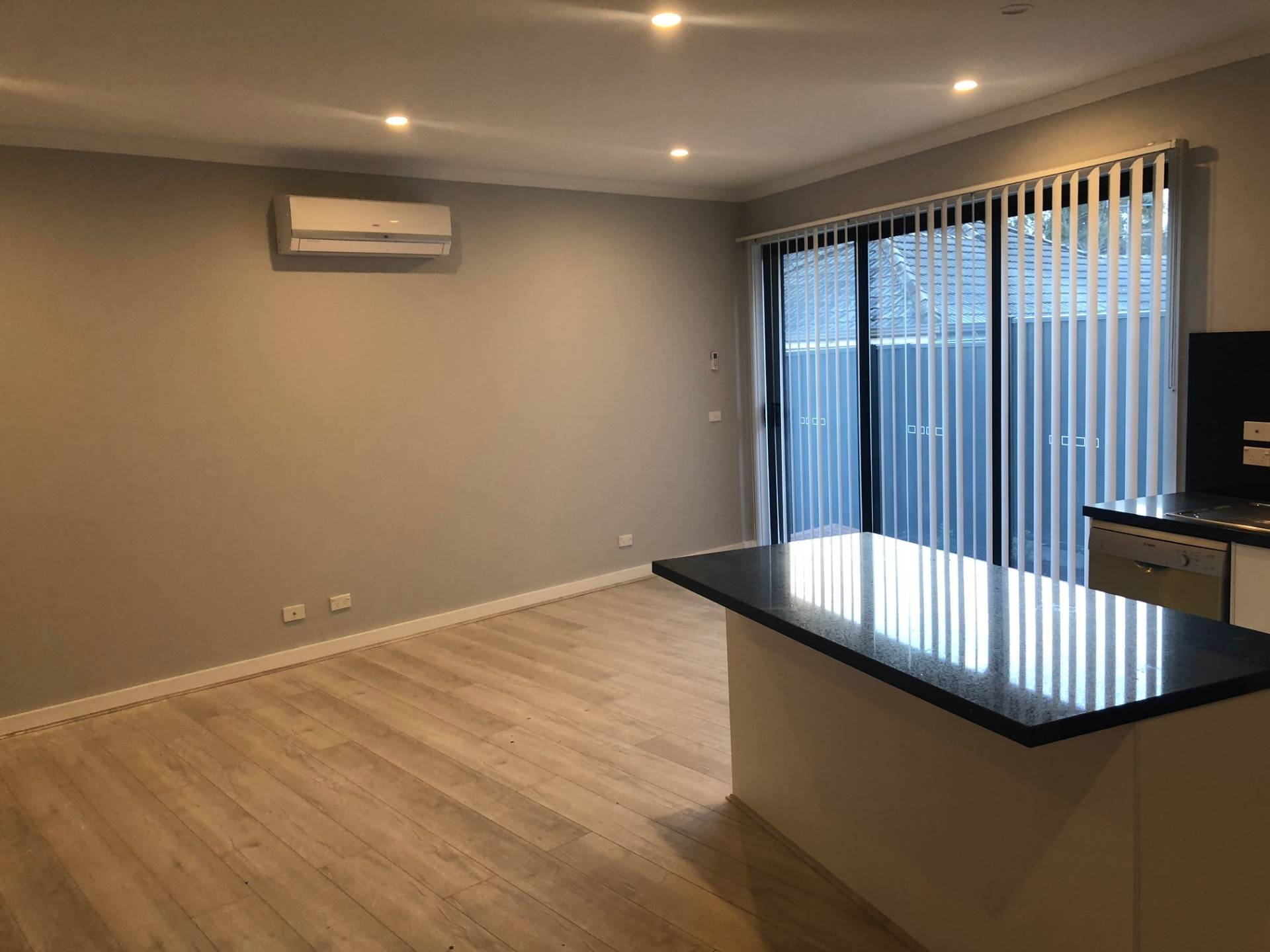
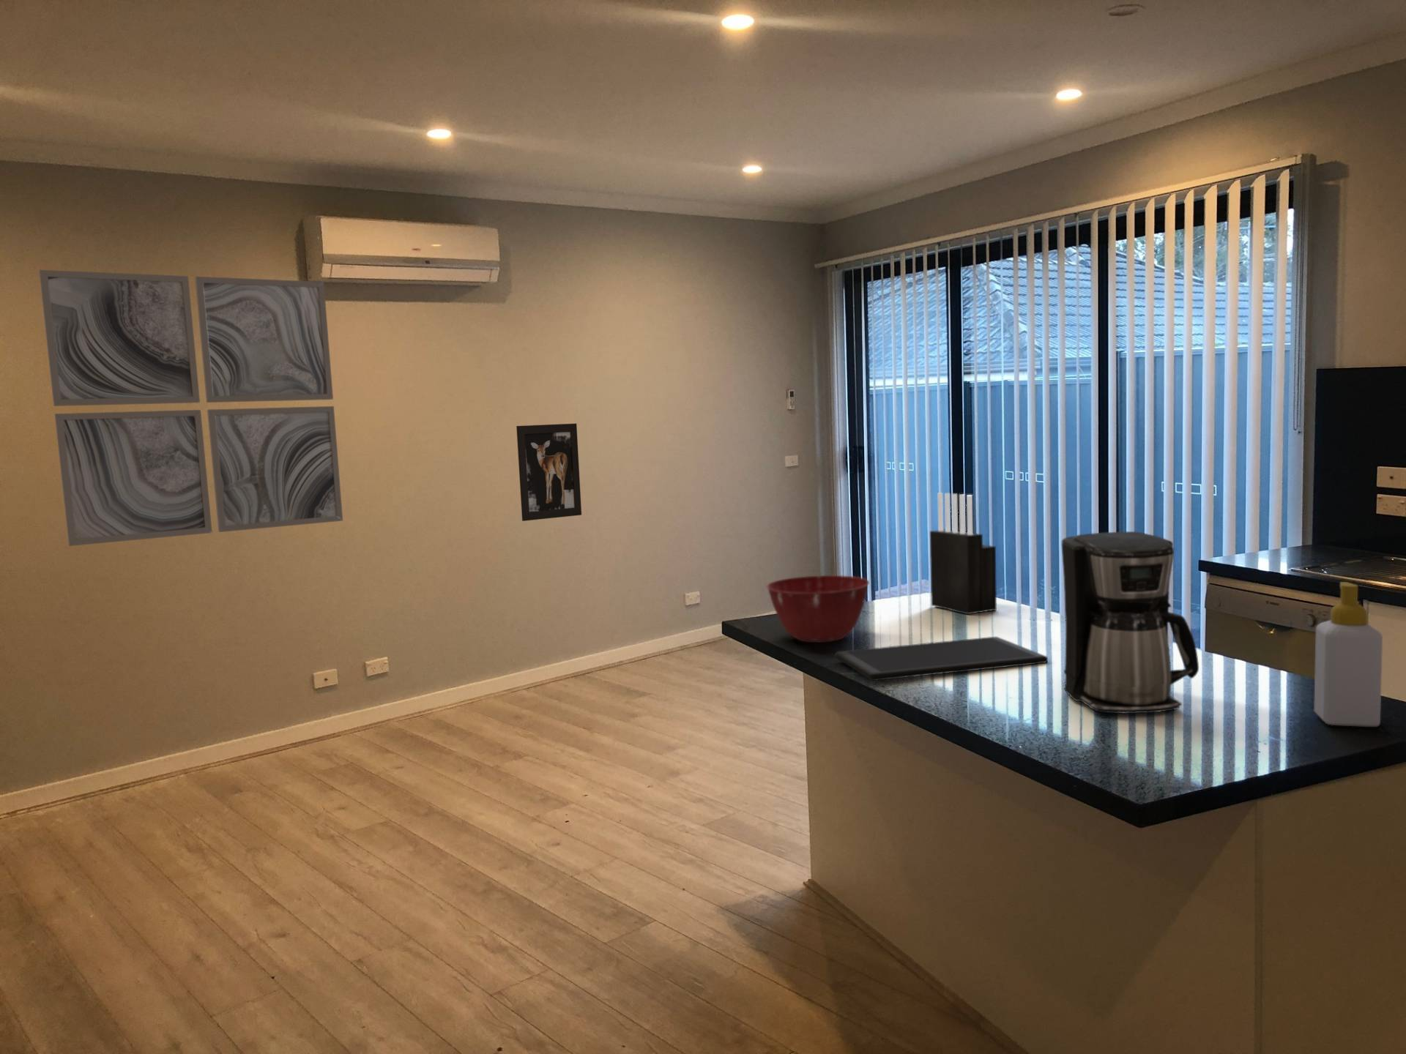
+ wall art (549, 472)
+ wall art (207, 402)
+ cutting board (938, 658)
+ knife block (965, 550)
+ coffee maker (1127, 614)
+ soap bottle (1347, 653)
+ mixing bowl (818, 610)
